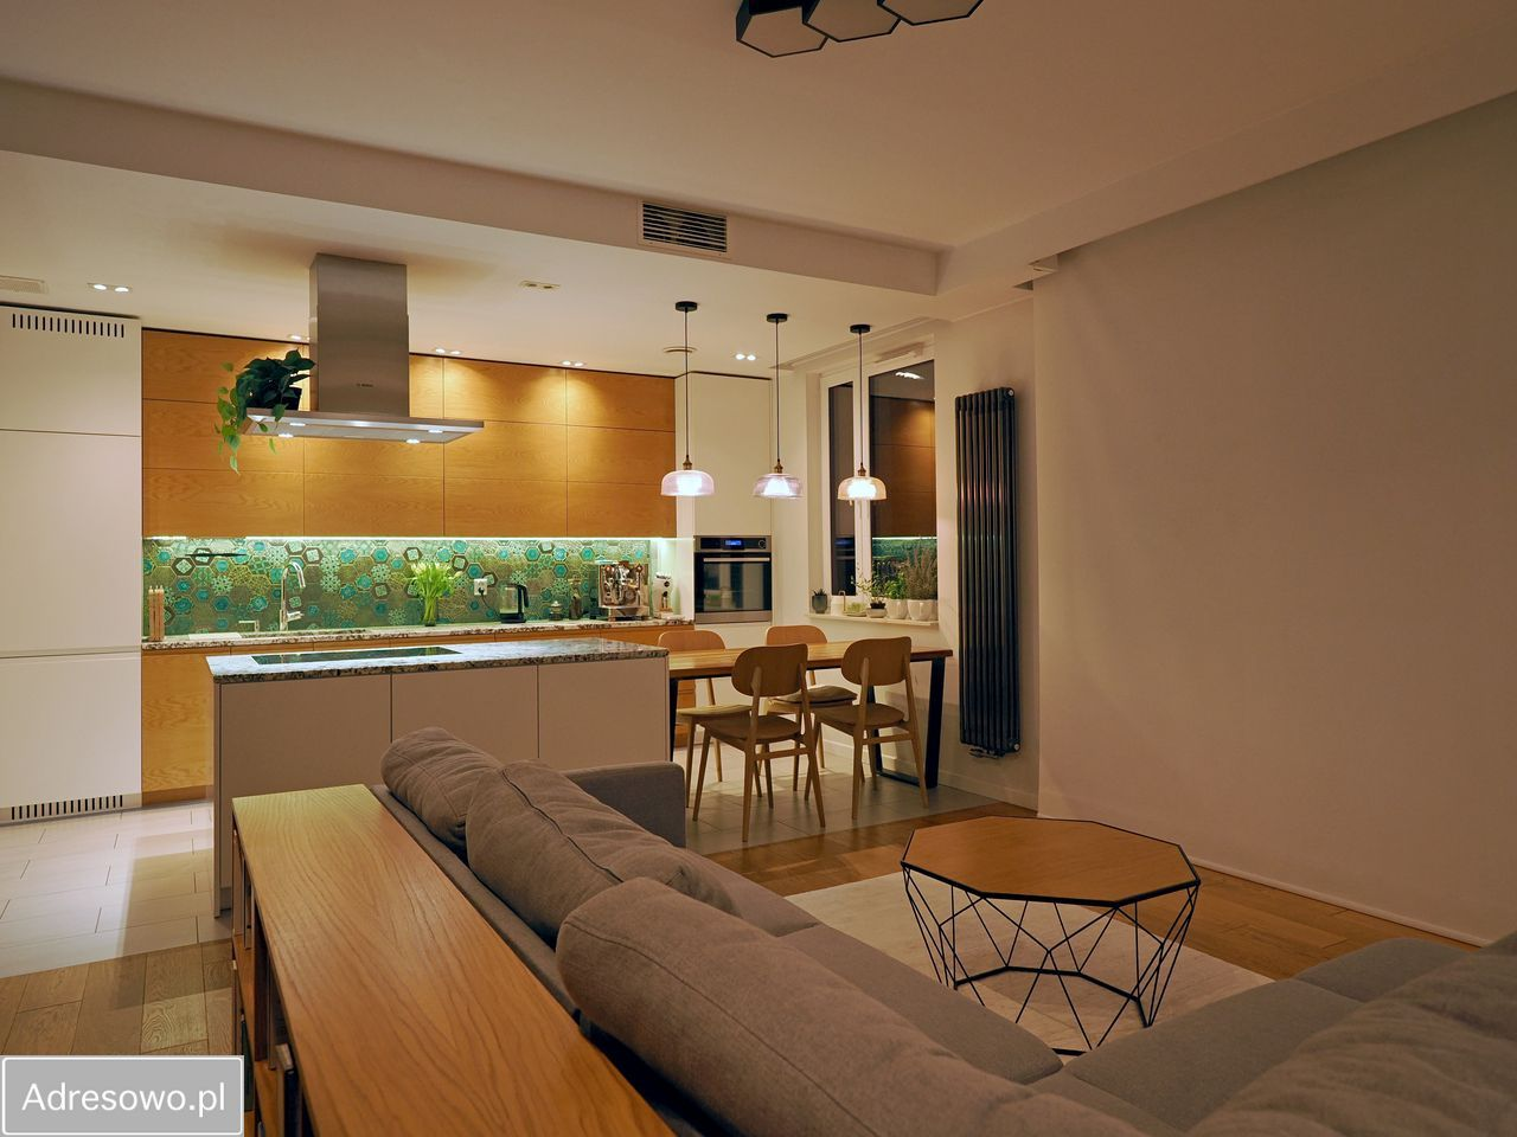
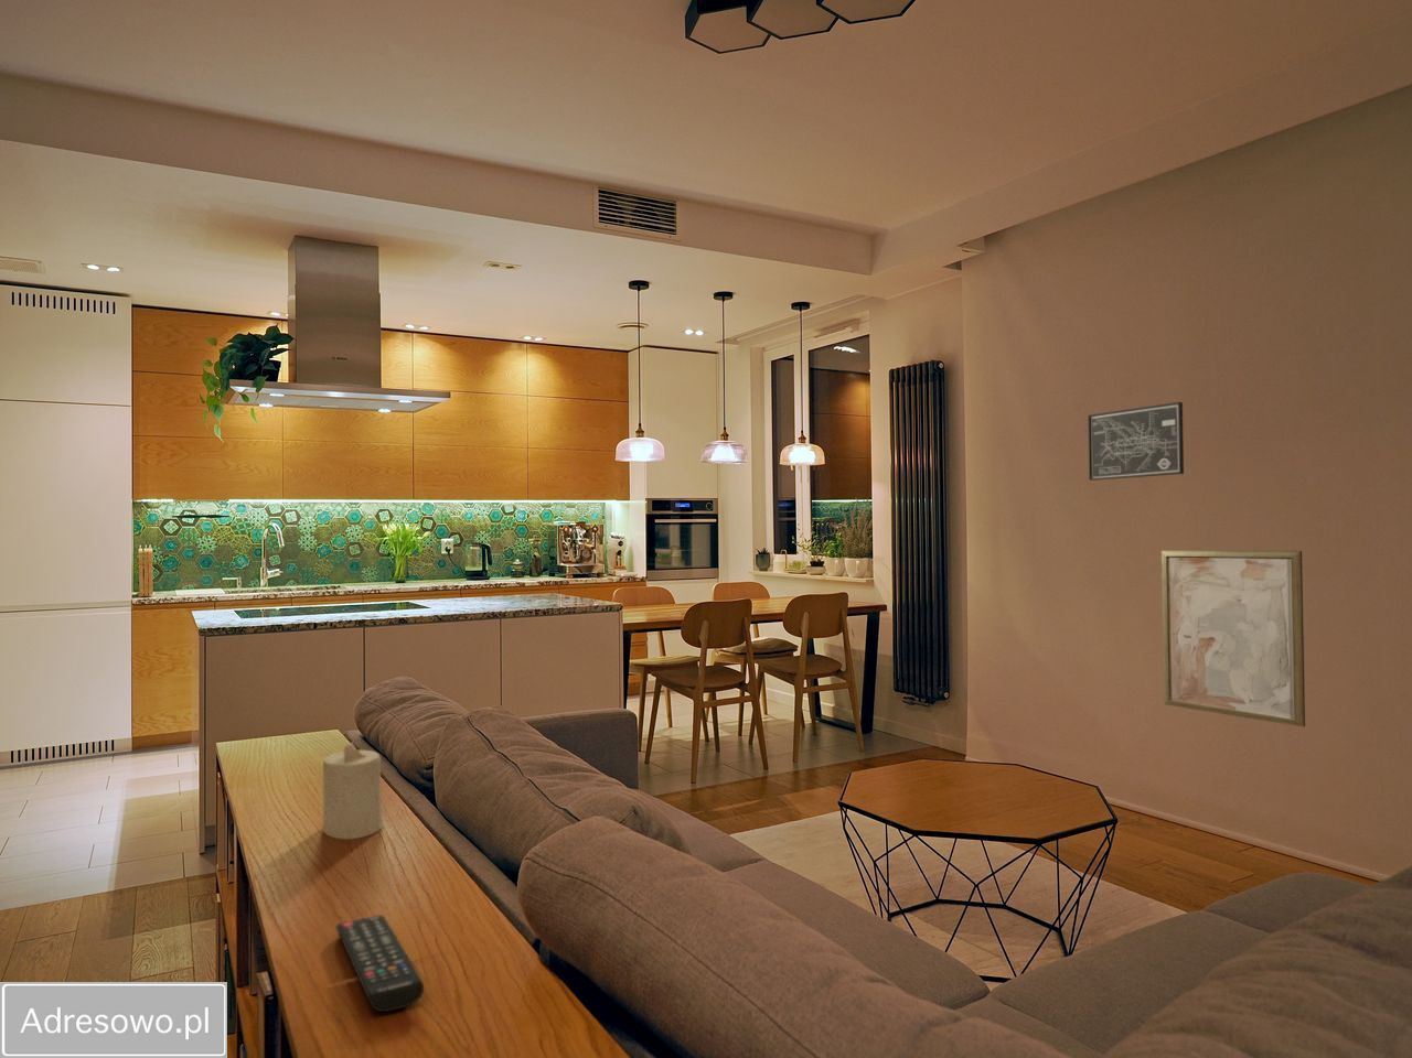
+ wall art (1133, 443)
+ wall art (1227, 632)
+ remote control (376, 958)
+ candle (354, 786)
